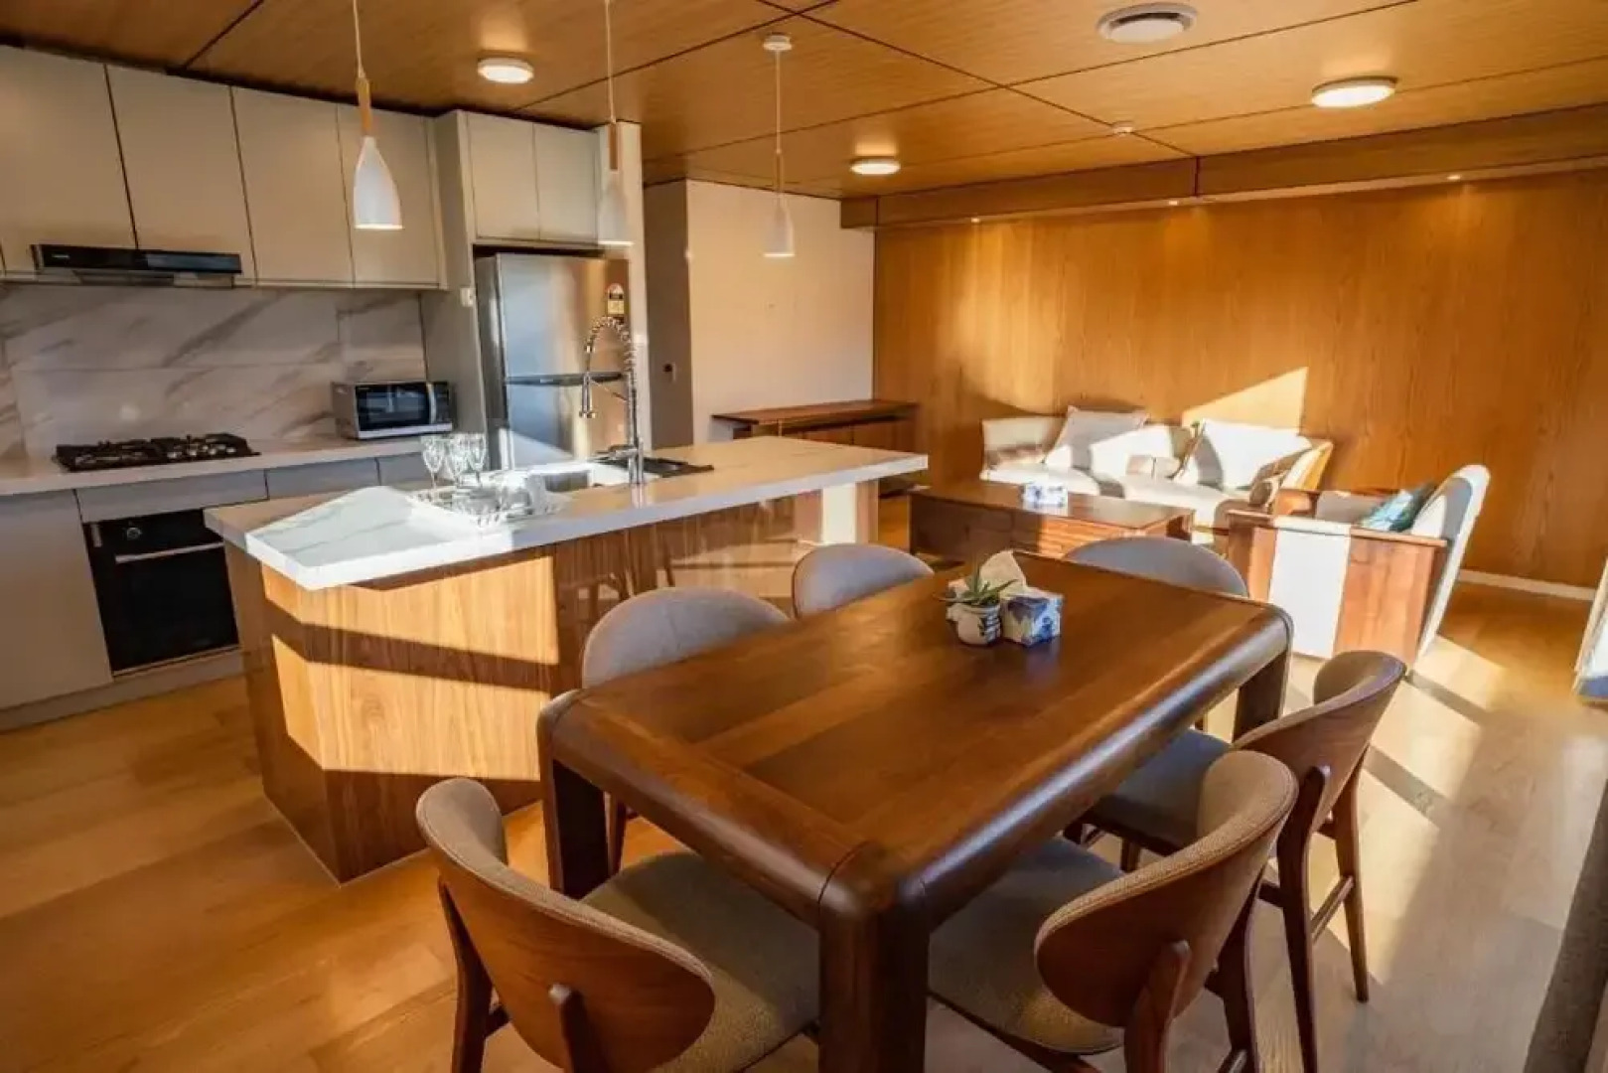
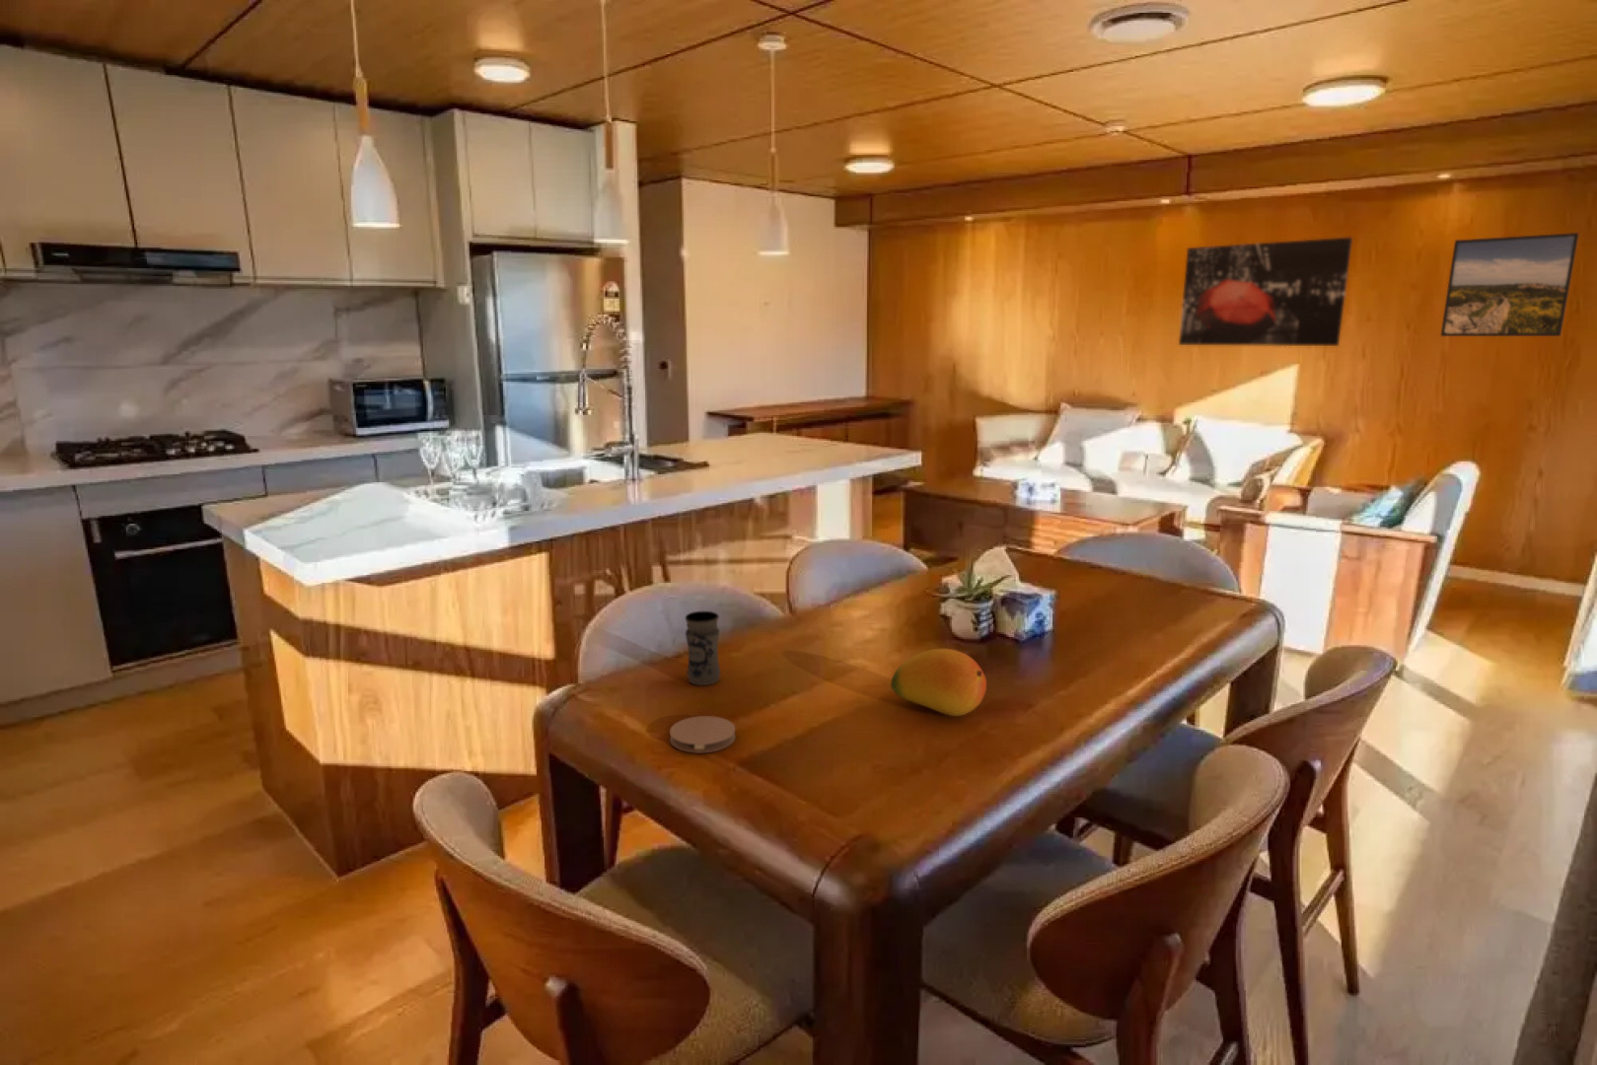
+ coaster (703, 733)
+ jar (703, 648)
+ fruit (939, 679)
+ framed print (1507, 286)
+ wall art (1259, 295)
